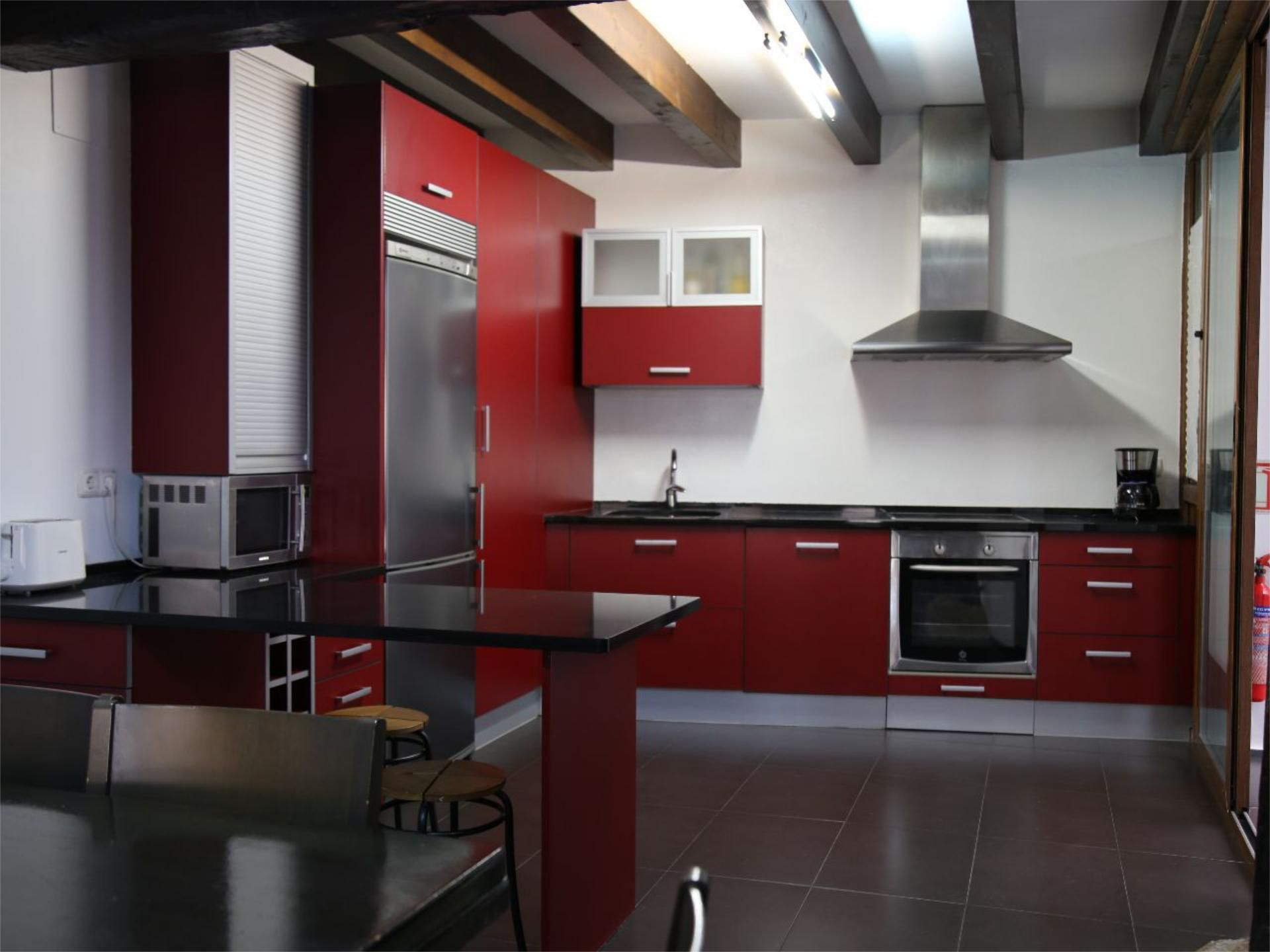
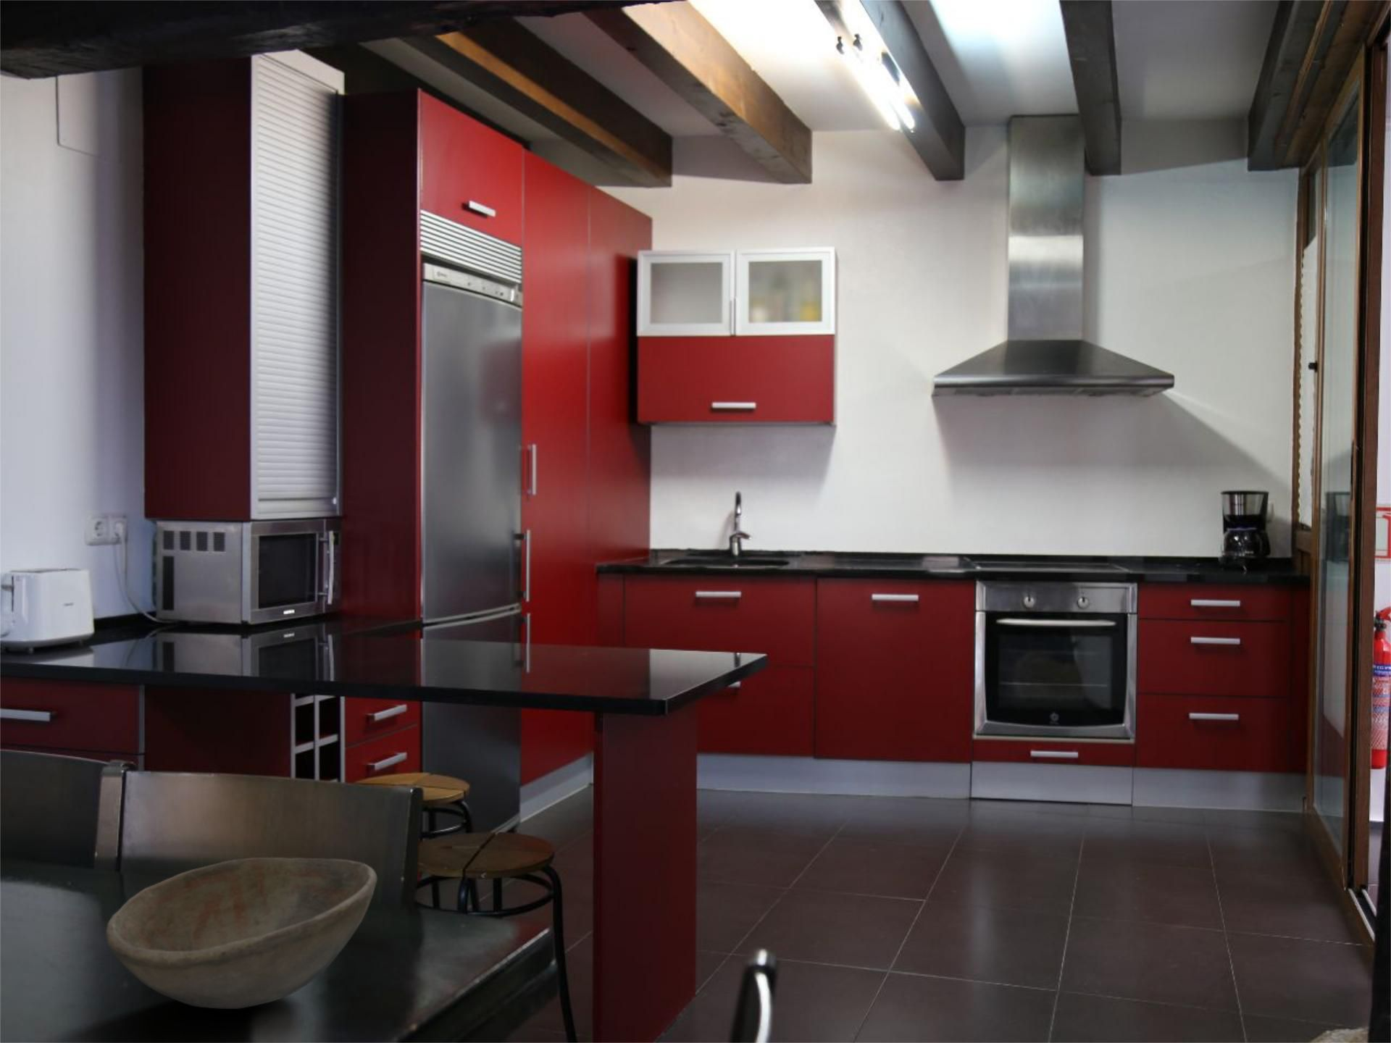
+ bowl (245, 941)
